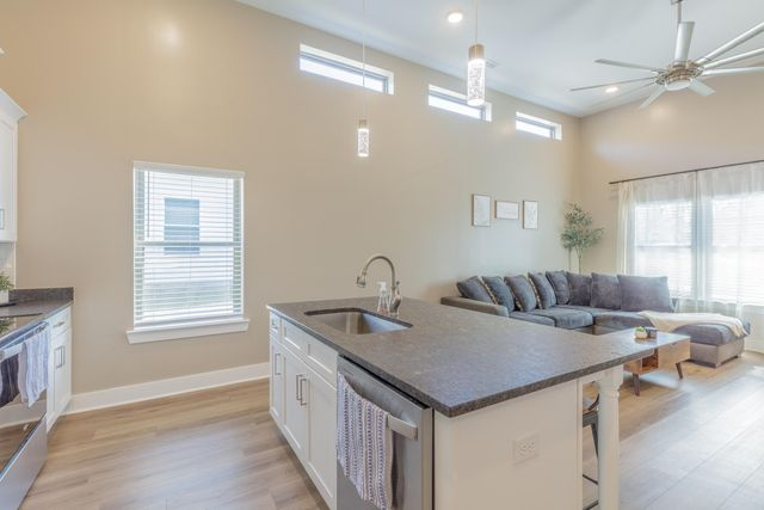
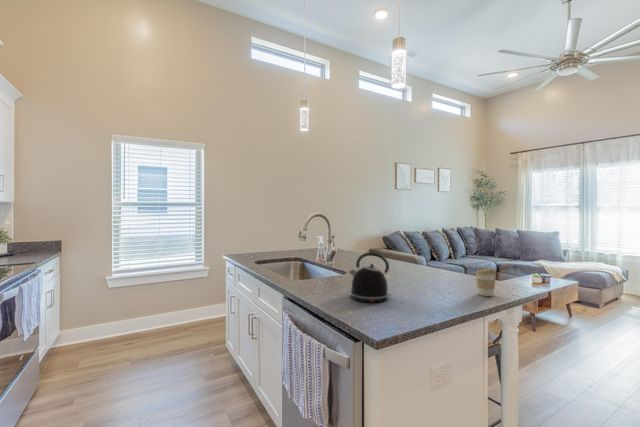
+ kettle (369, 274)
+ coffee cup (485, 281)
